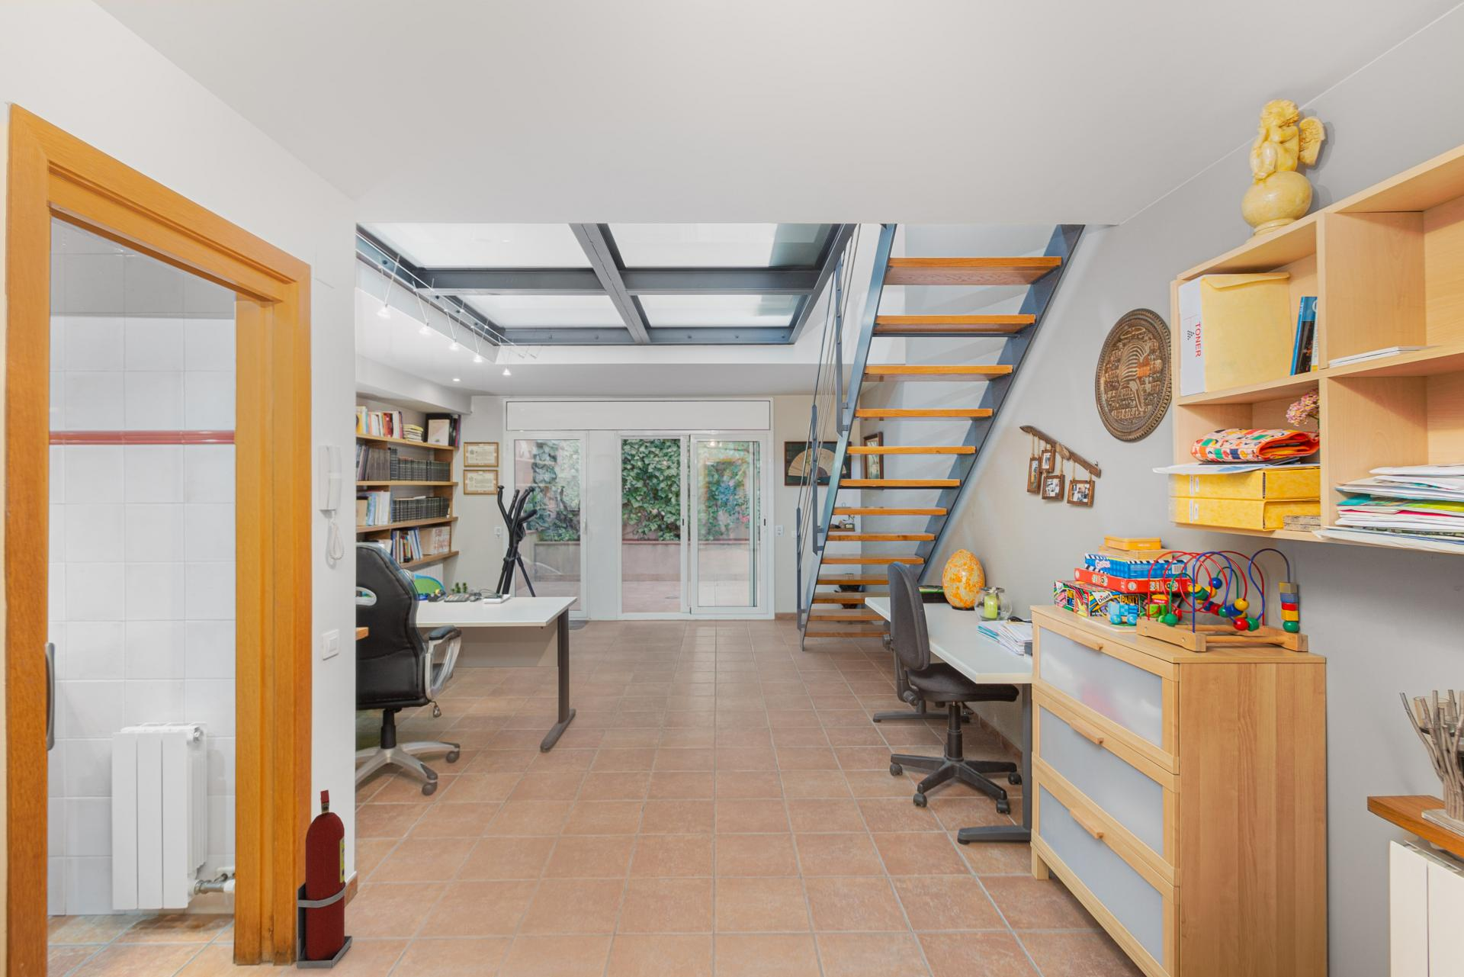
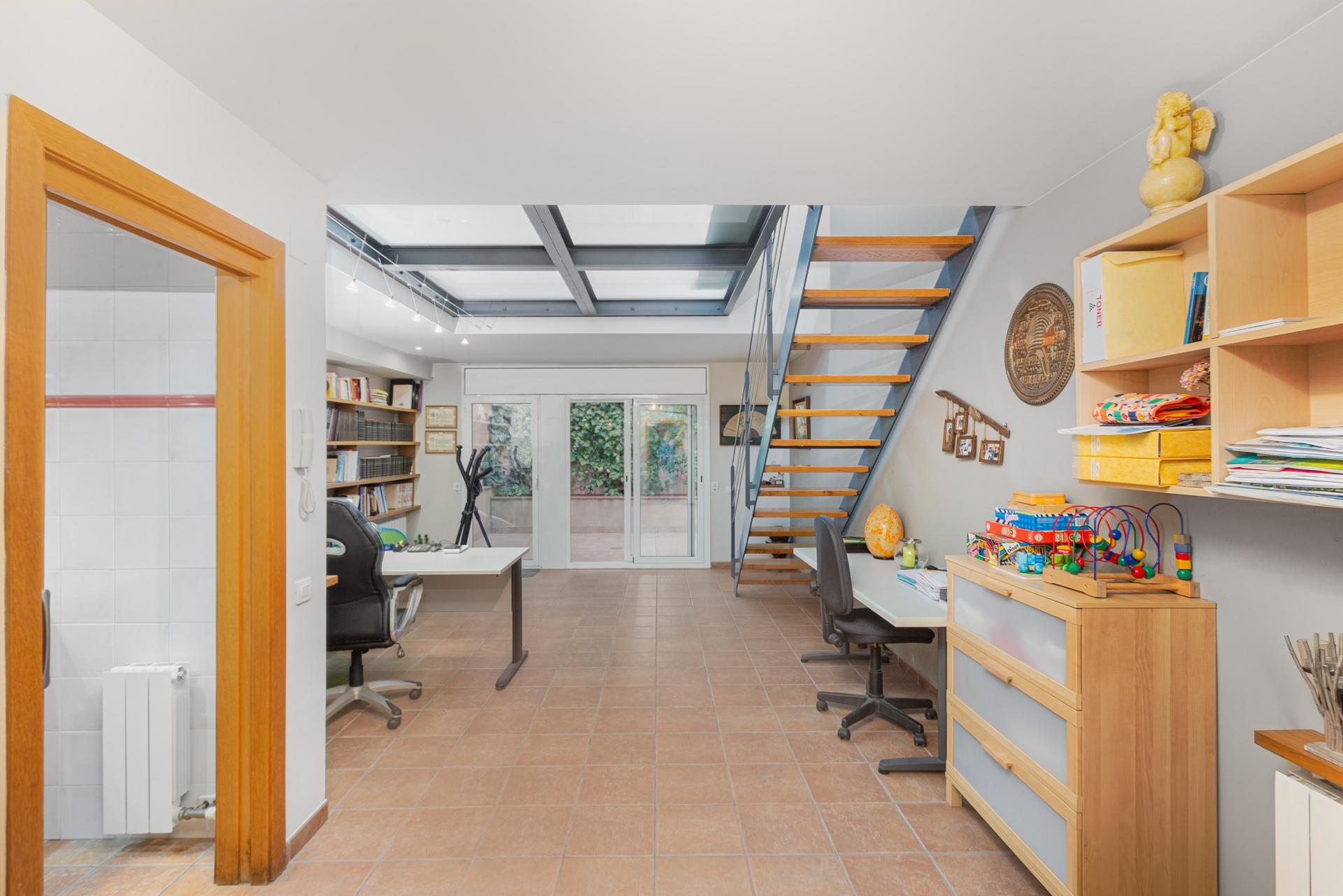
- fire extinguisher (326, 877)
